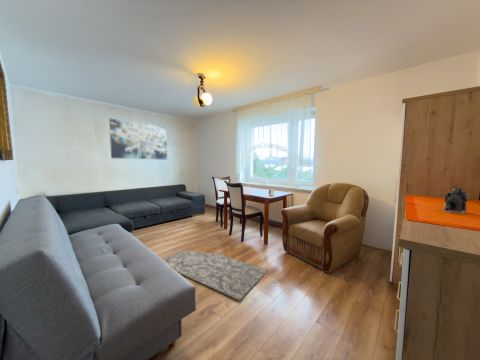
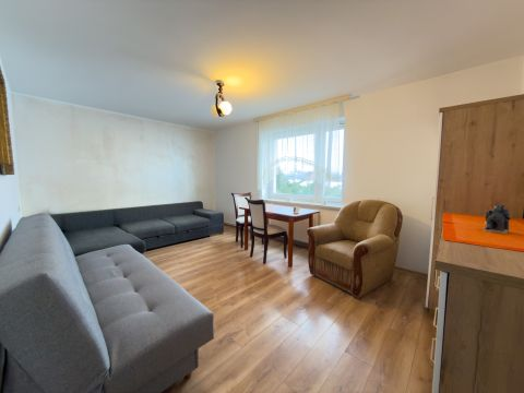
- wall art (141, 141)
- rug (210, 266)
